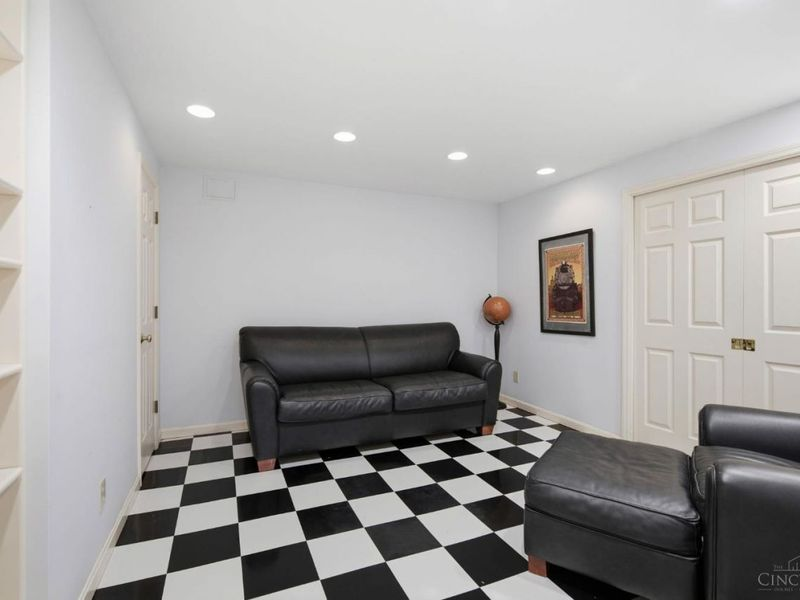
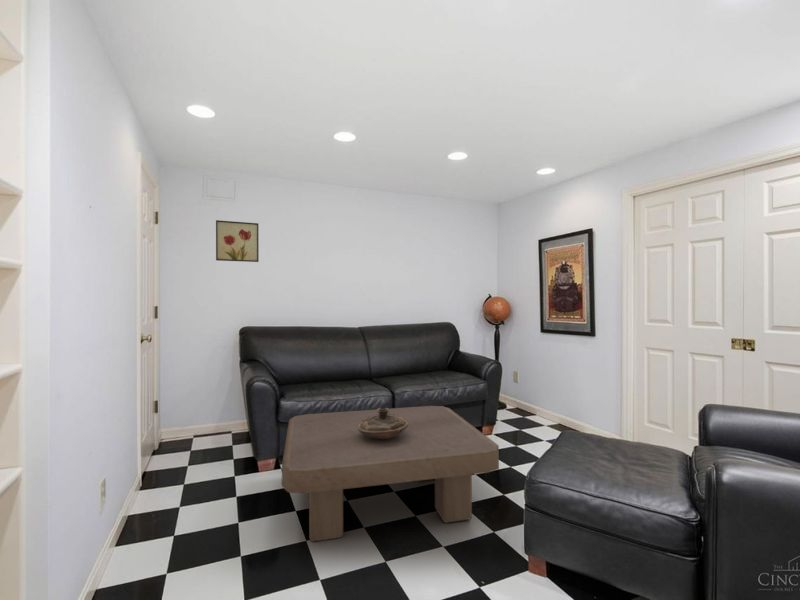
+ decorative bowl (382, 422)
+ coffee table (383, 464)
+ wall art (237, 241)
